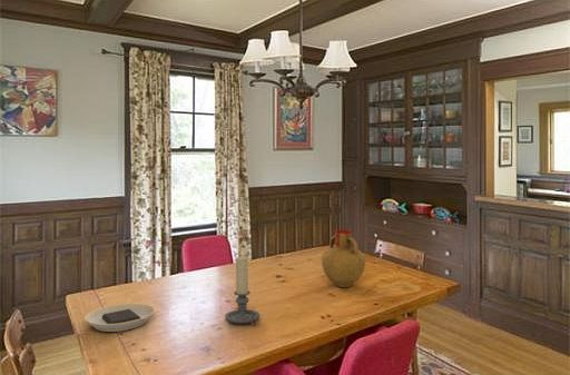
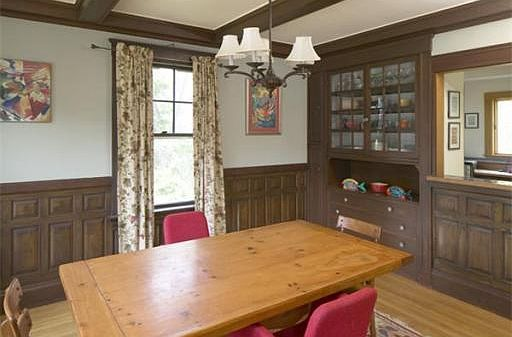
- vase (343, 257)
- plate (120, 317)
- candle holder (244, 288)
